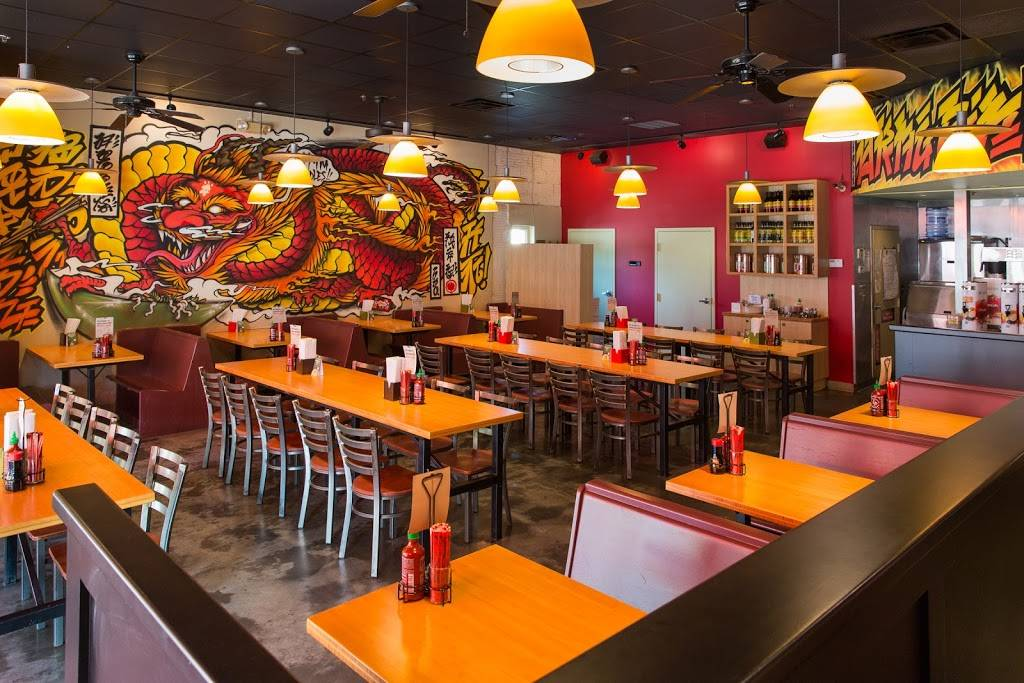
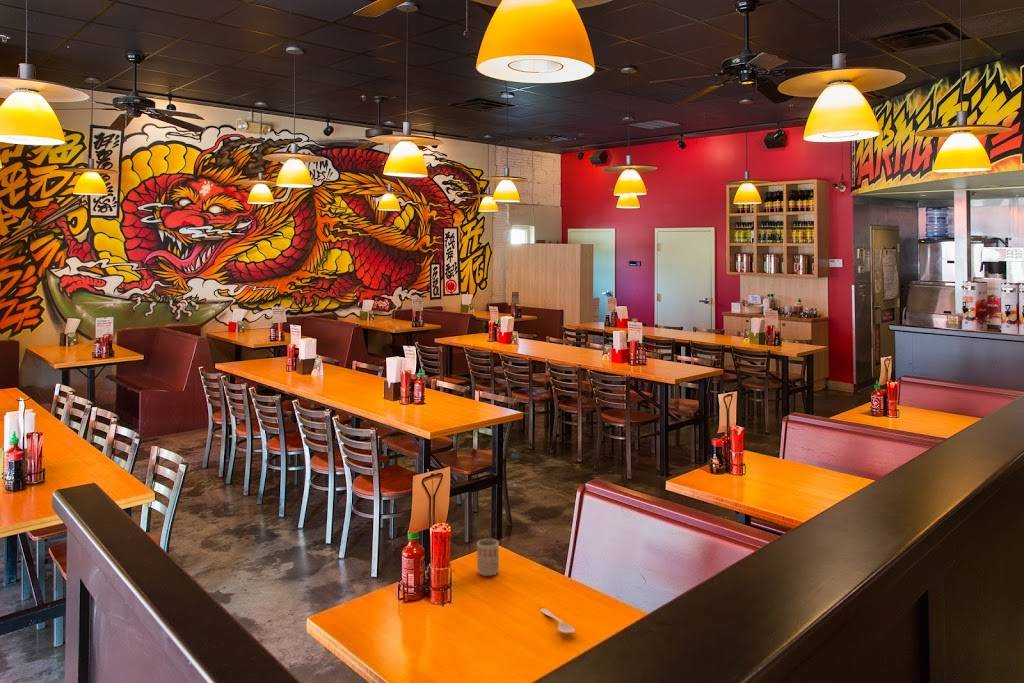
+ spoon (555, 618)
+ cup (488, 557)
